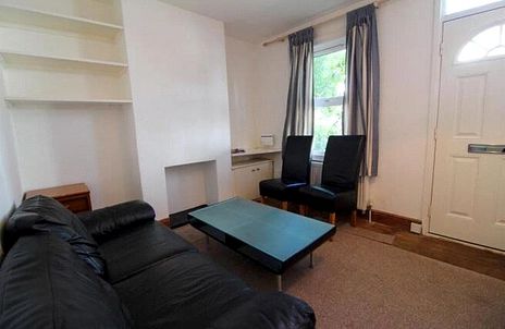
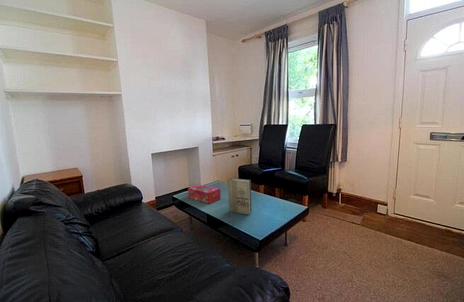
+ tissue box (204, 193)
+ book (239, 196)
